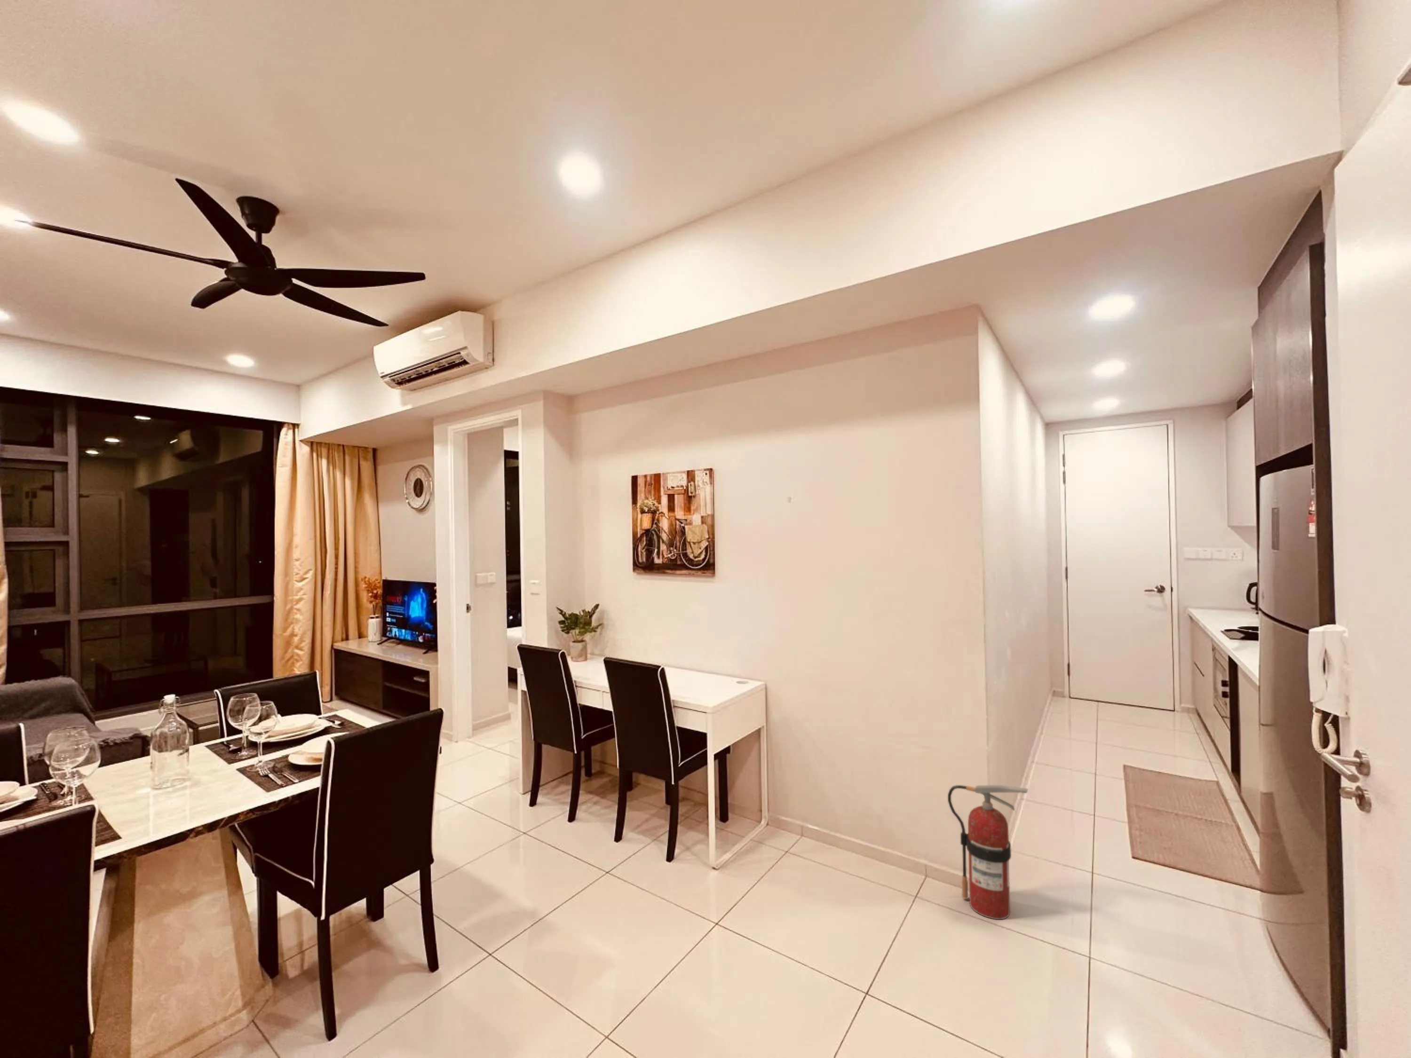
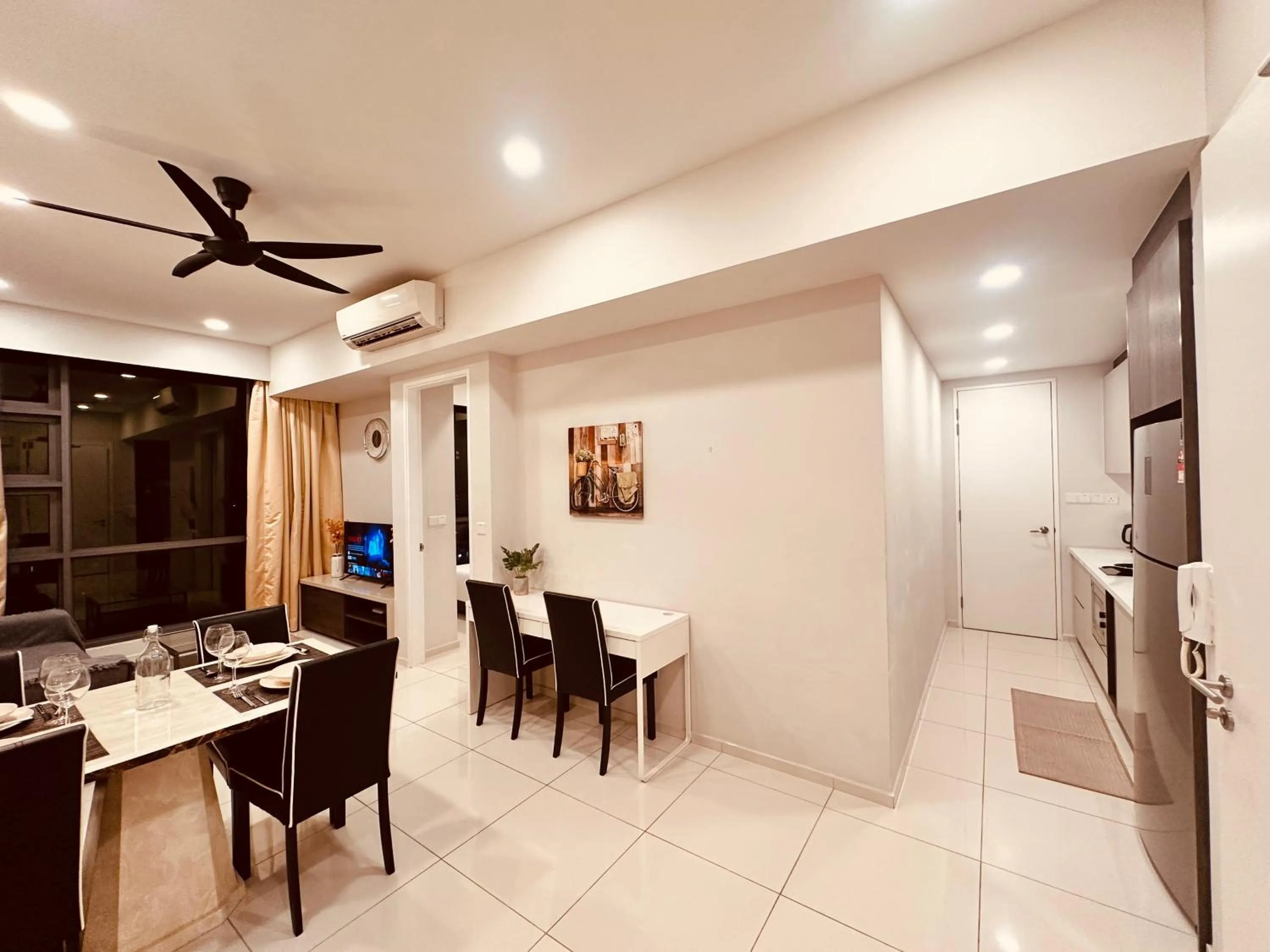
- fire extinguisher (988, 844)
